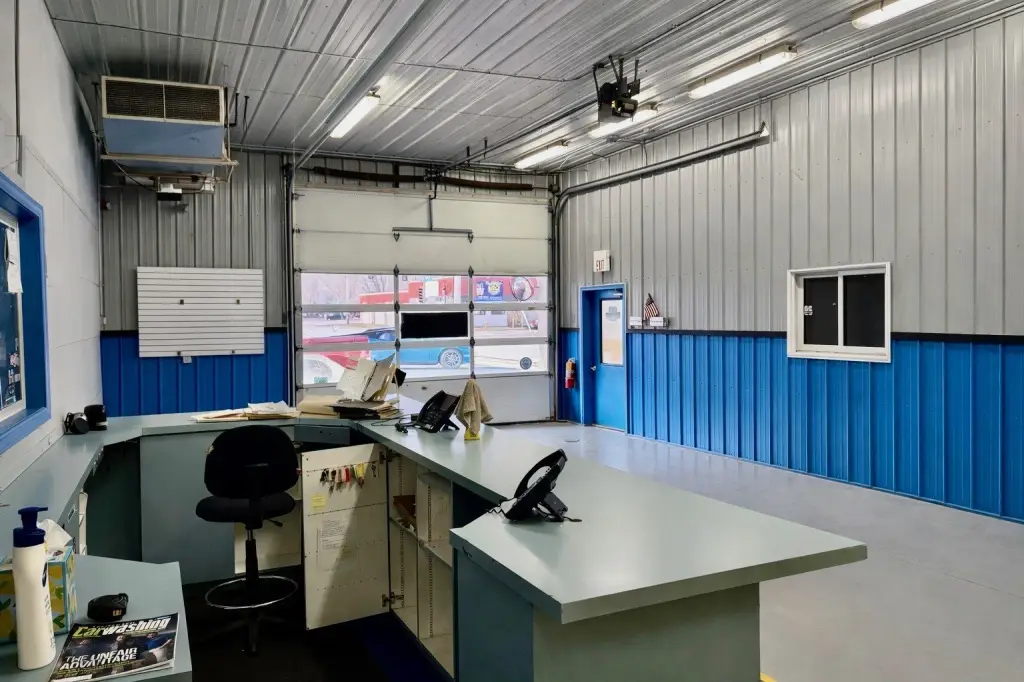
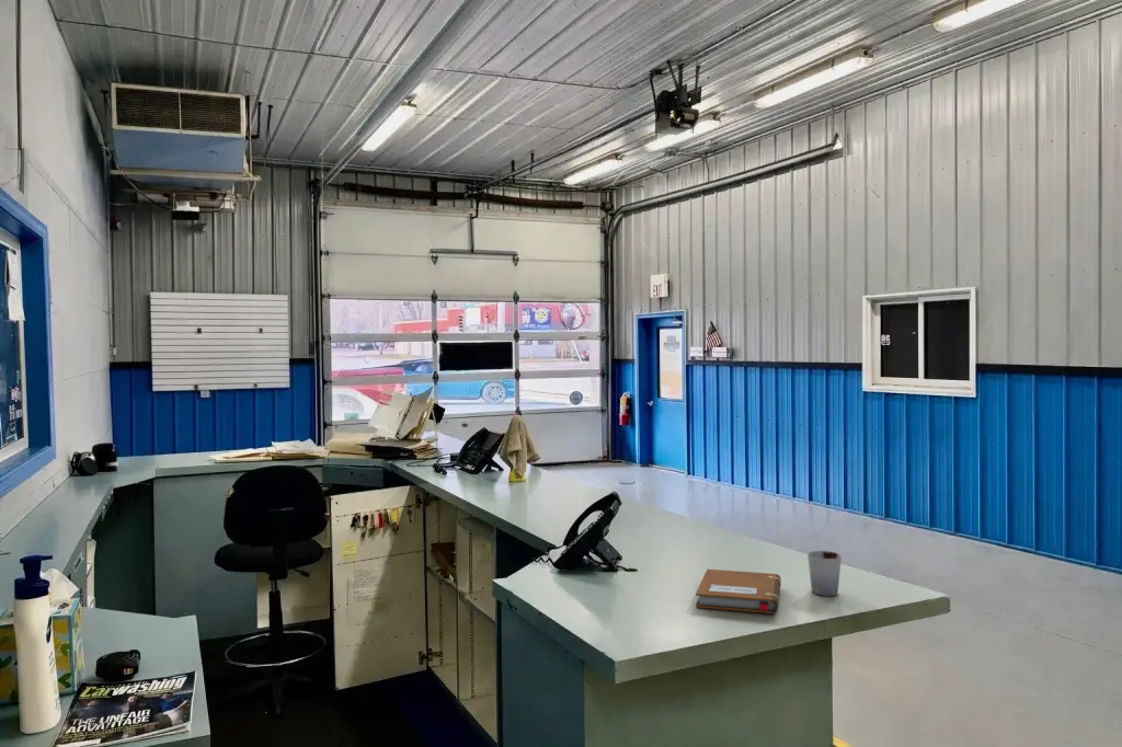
+ cup (823, 572)
+ notebook (740, 590)
